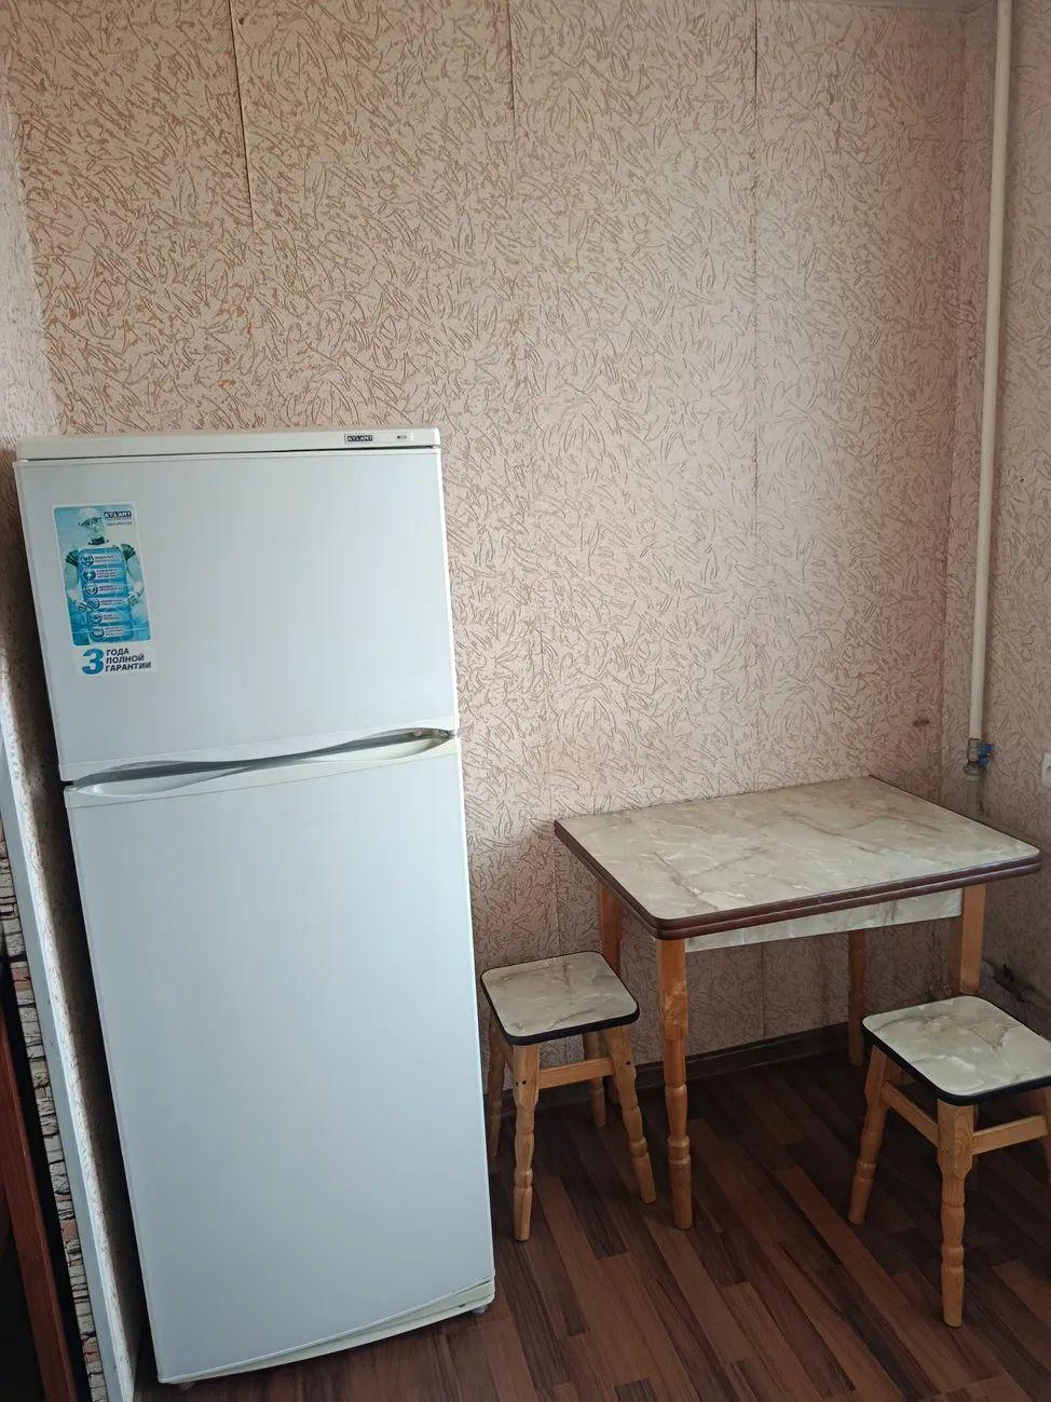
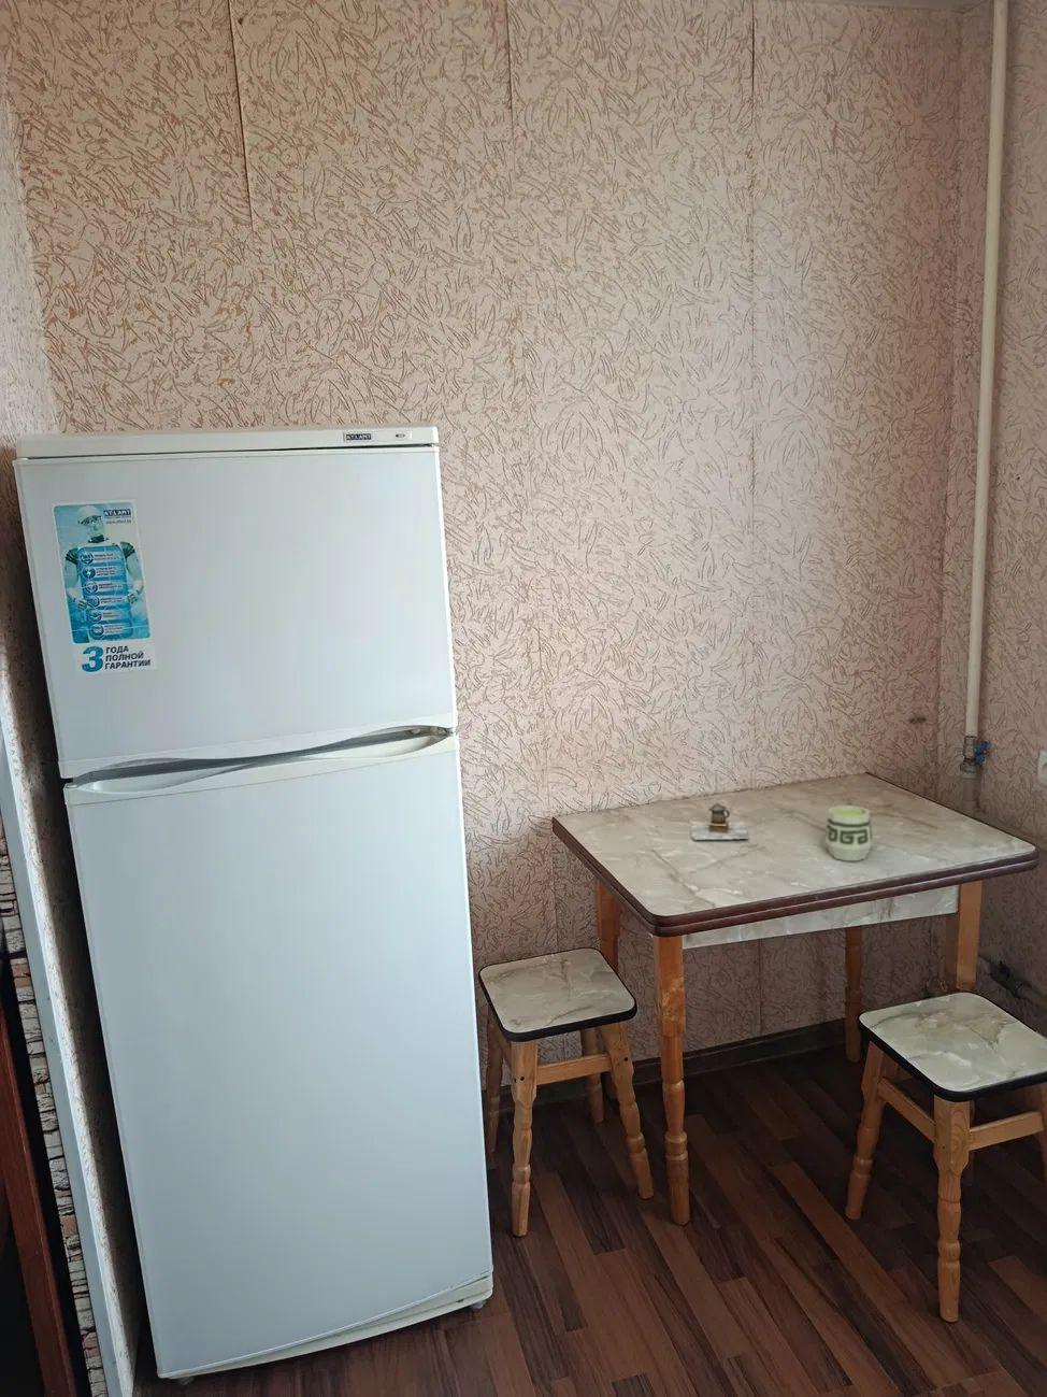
+ teapot (718, 816)
+ cup (848, 833)
